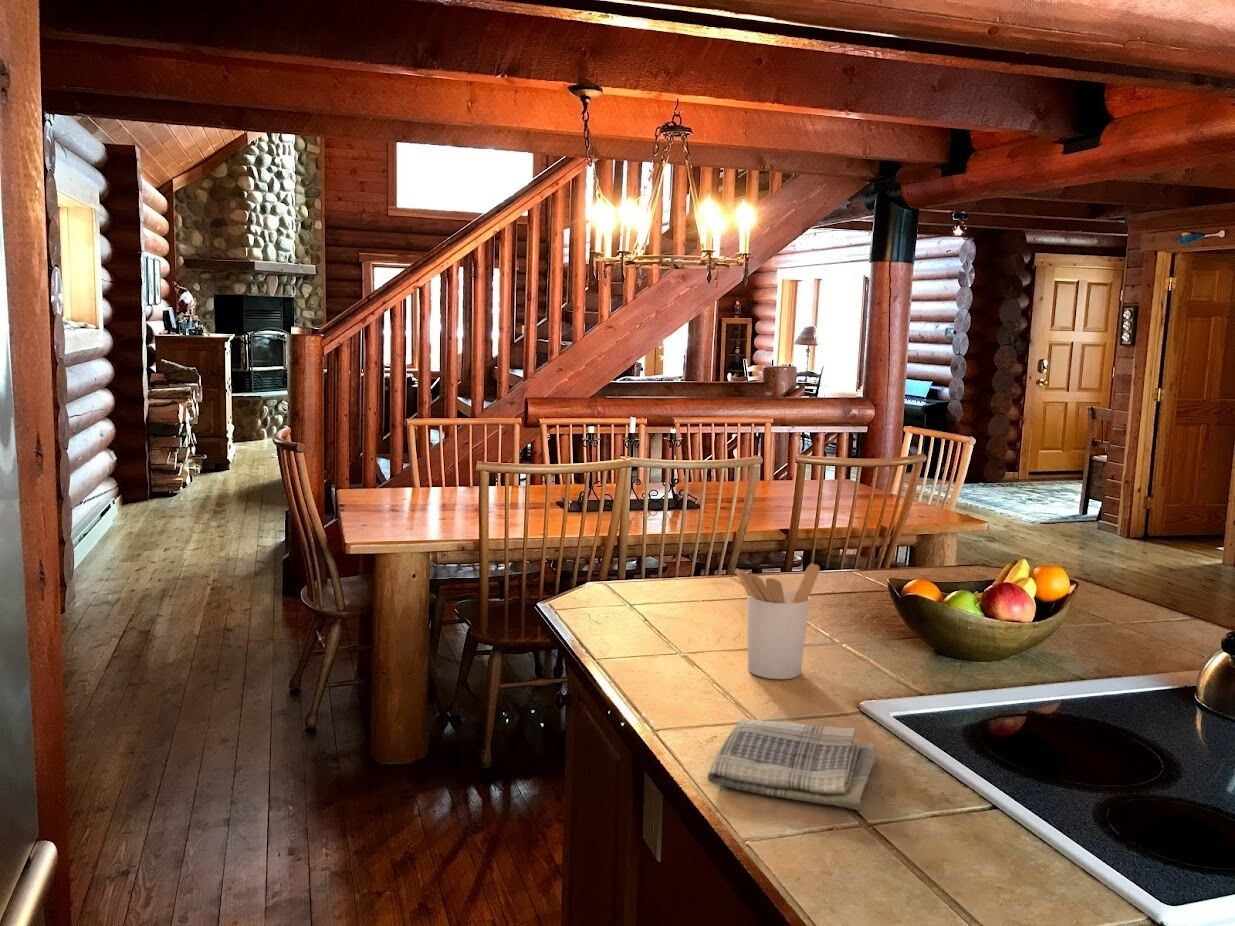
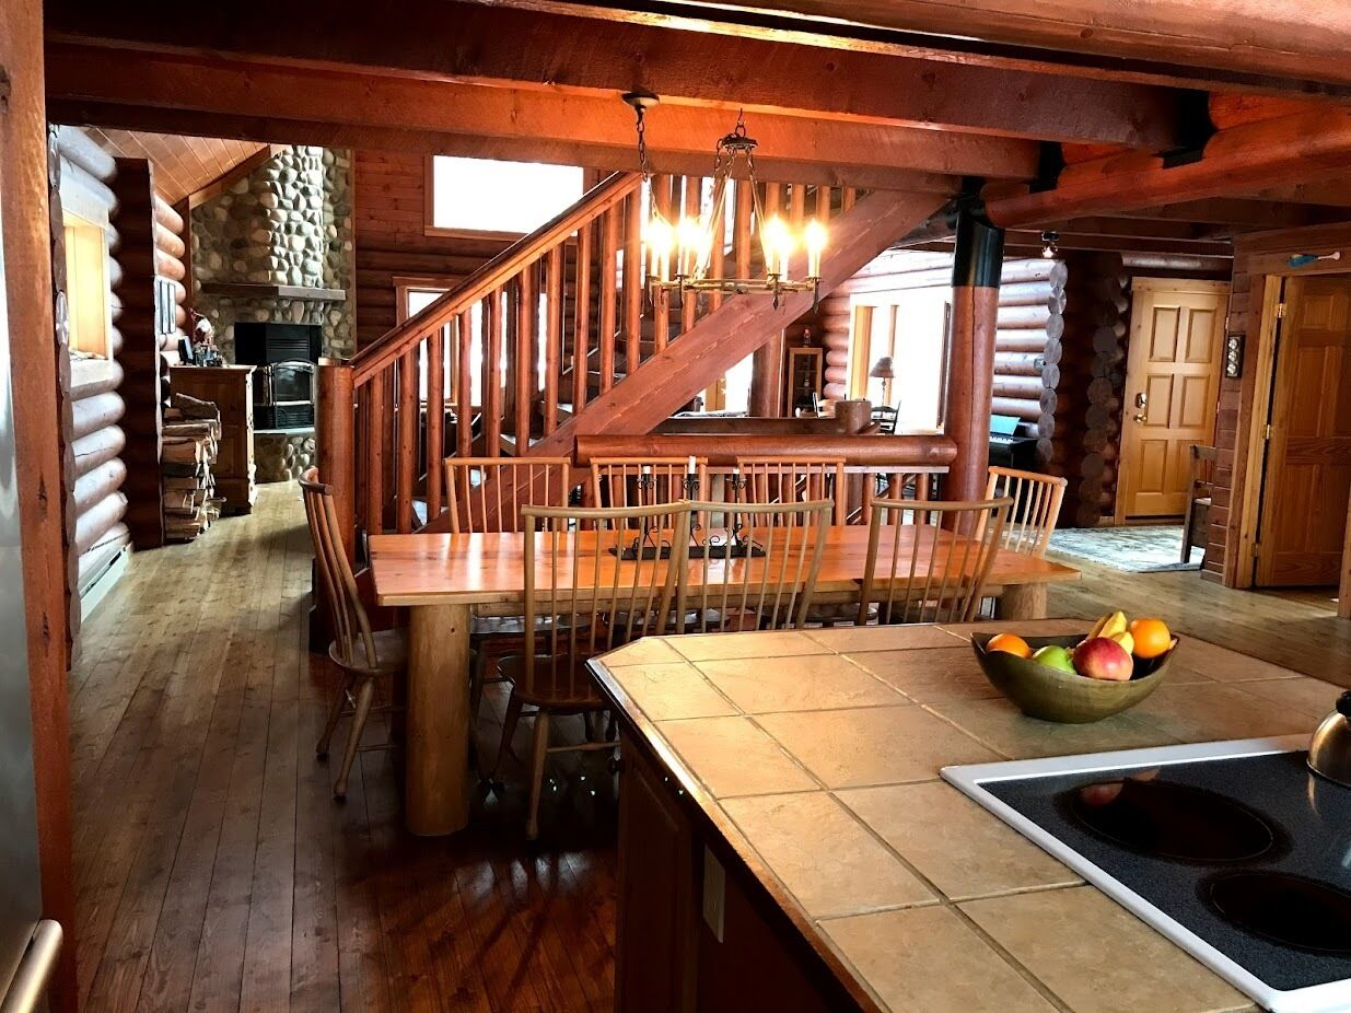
- utensil holder (771, 618)
- dish towel (796, 757)
